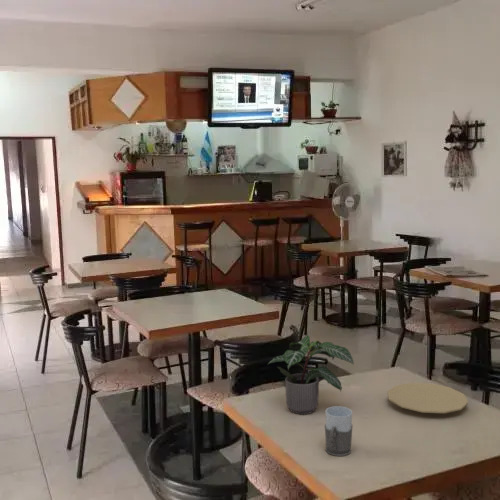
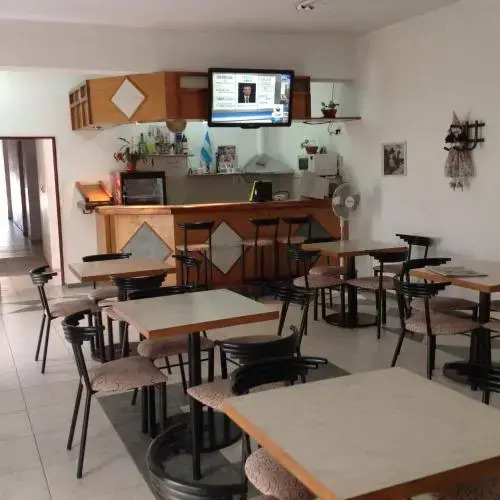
- potted plant (309, 374)
- mug (336, 433)
- plate (426, 400)
